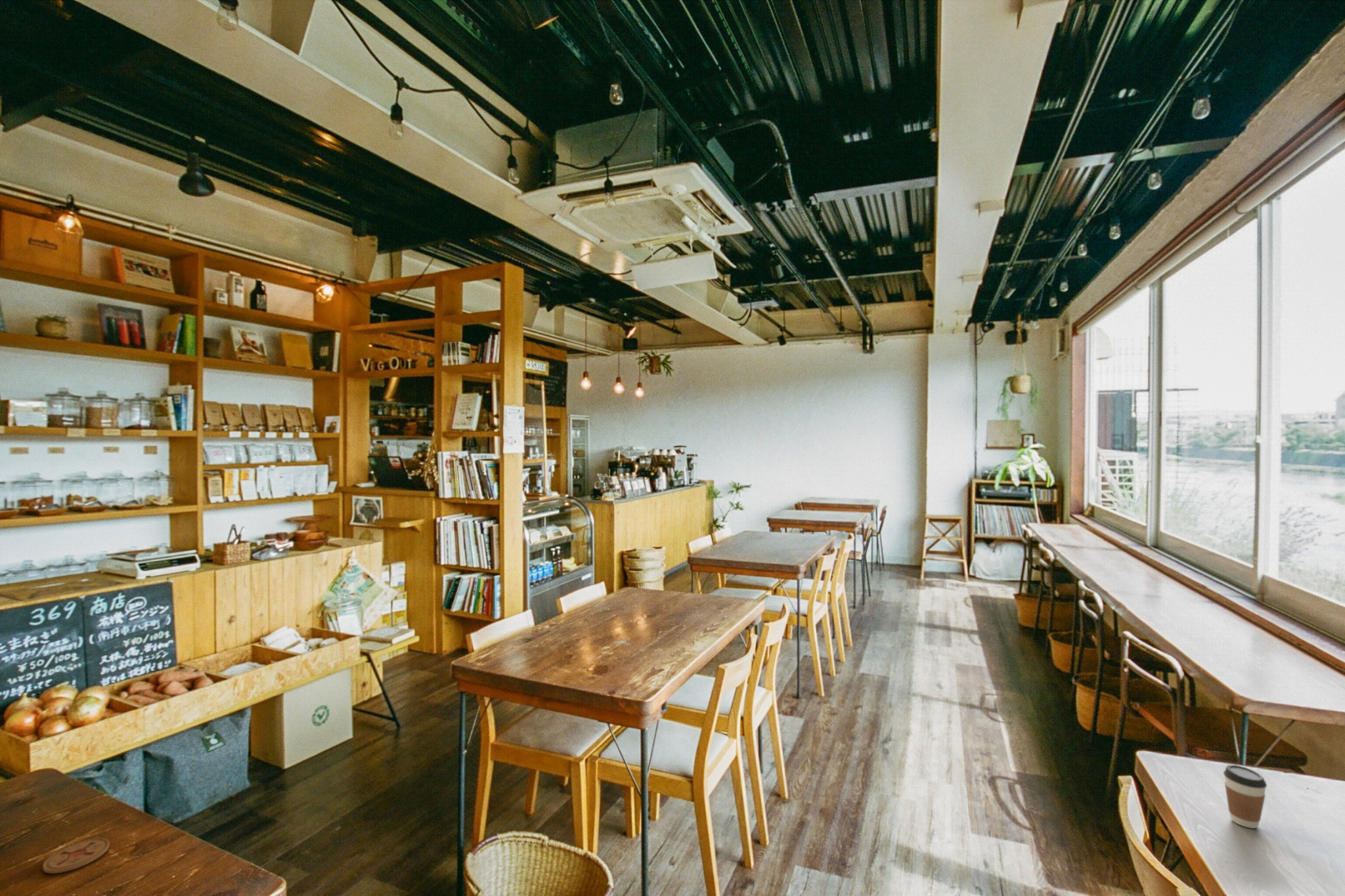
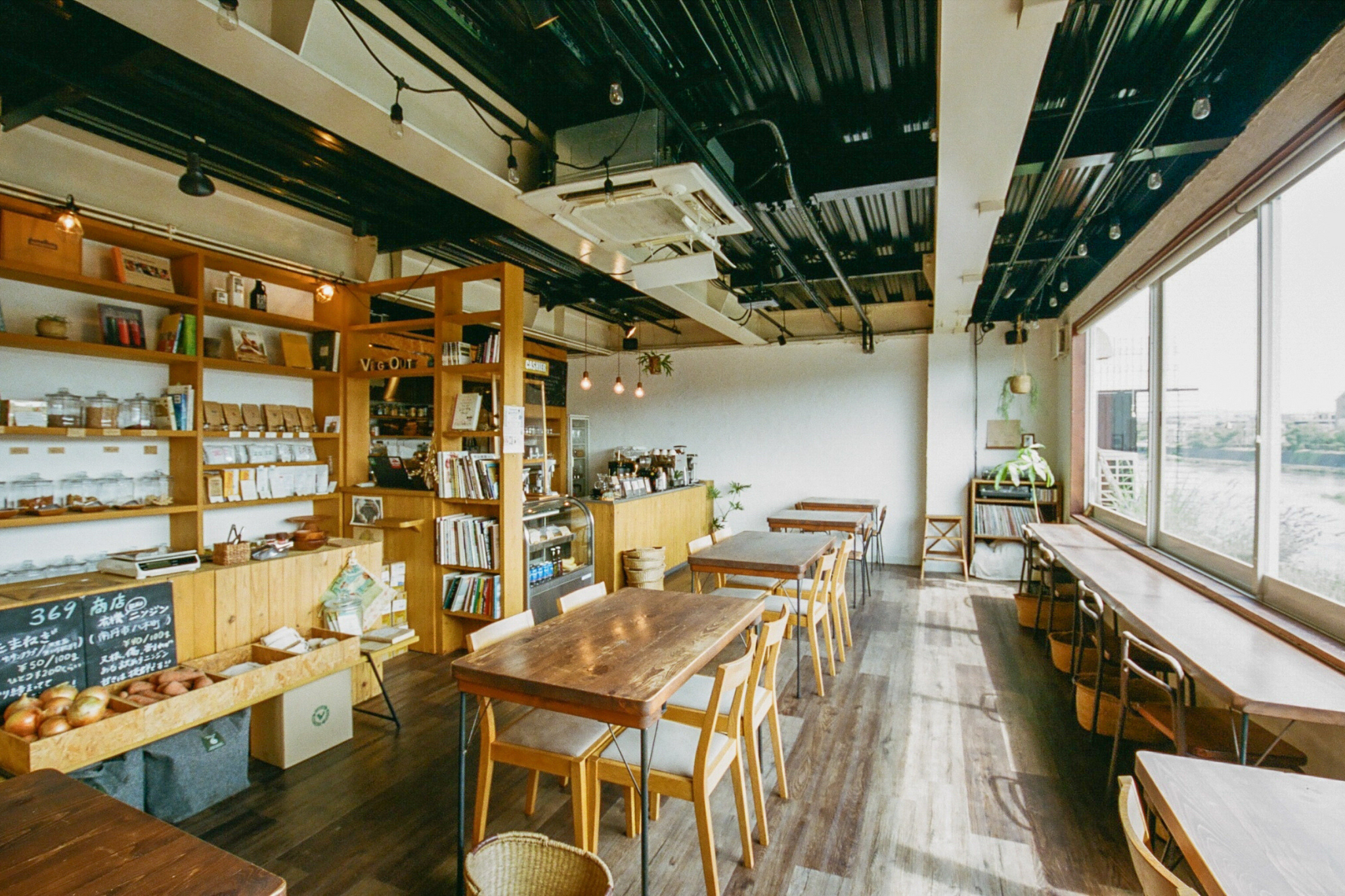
- coffee cup (1245, 797)
- coaster (77, 855)
